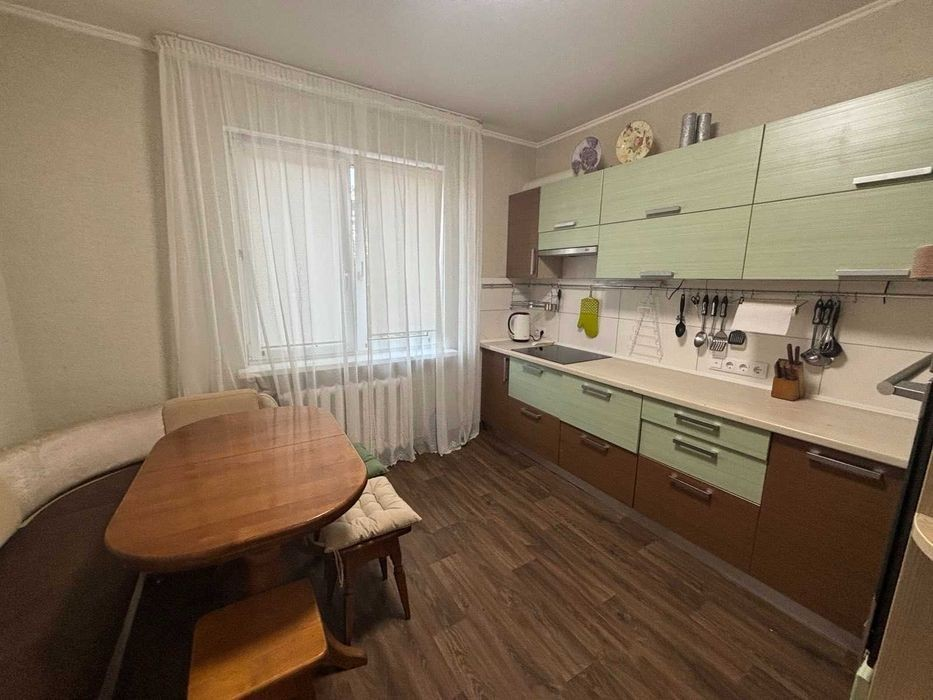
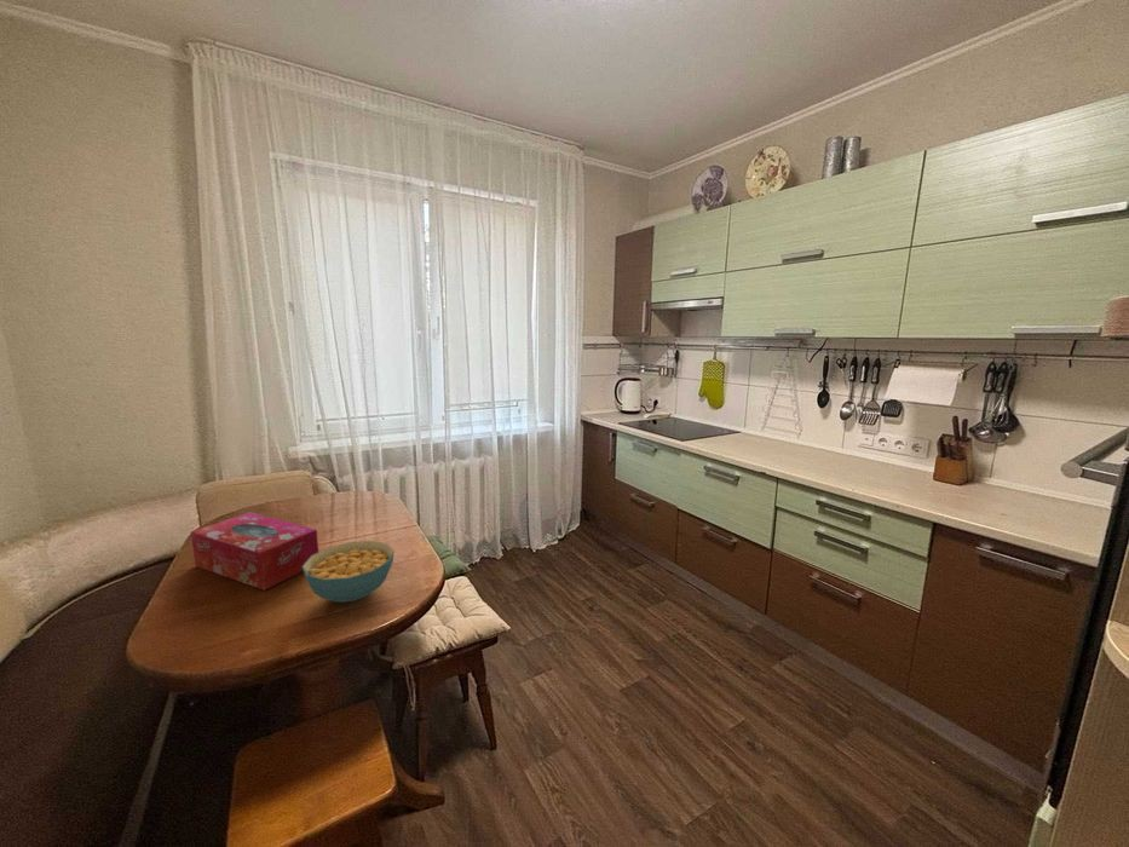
+ tissue box (255, 547)
+ cereal bowl (351, 576)
